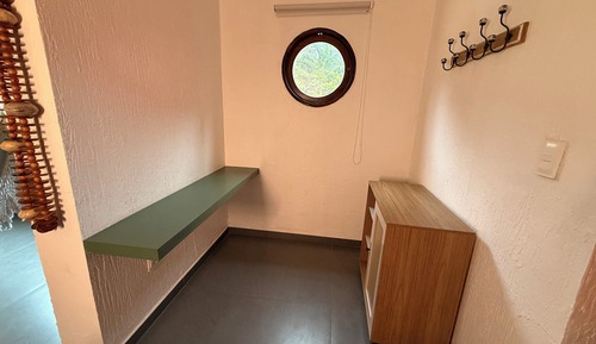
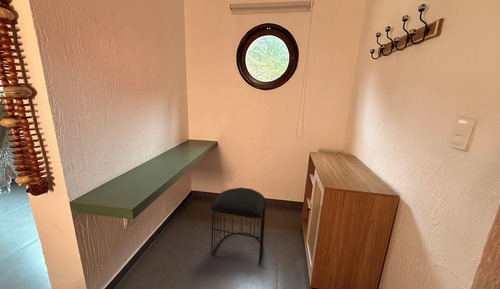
+ stool (241, 222)
